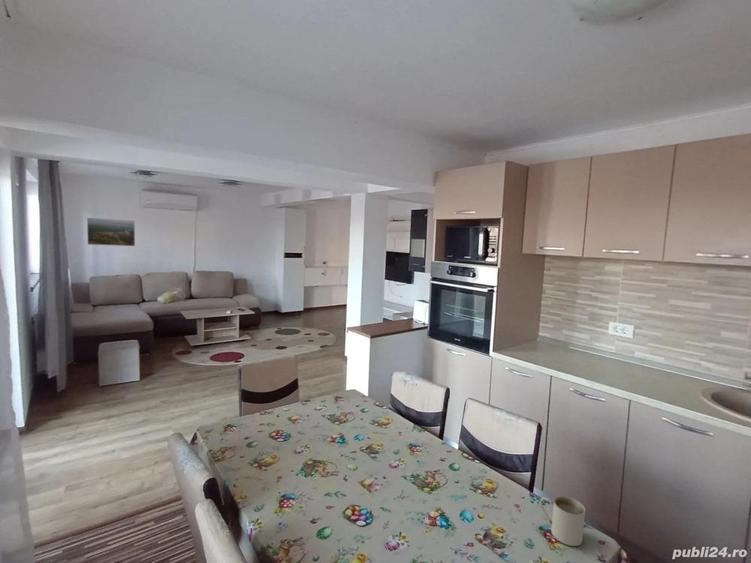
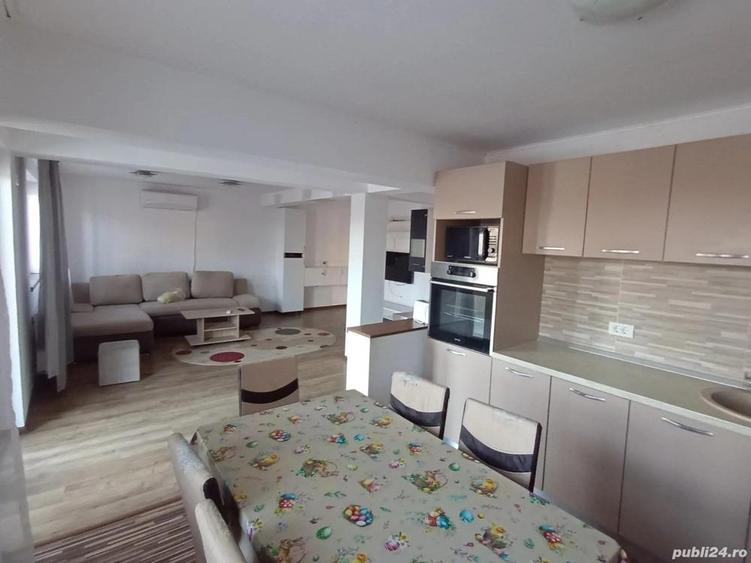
- mug (560, 517)
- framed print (111, 232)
